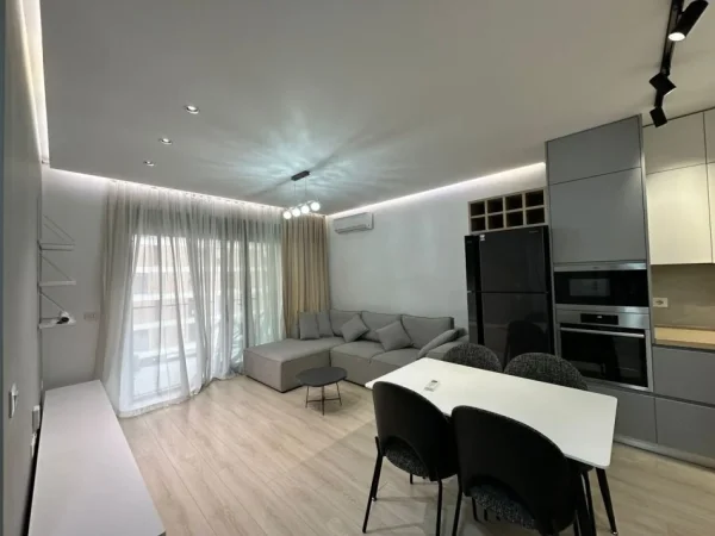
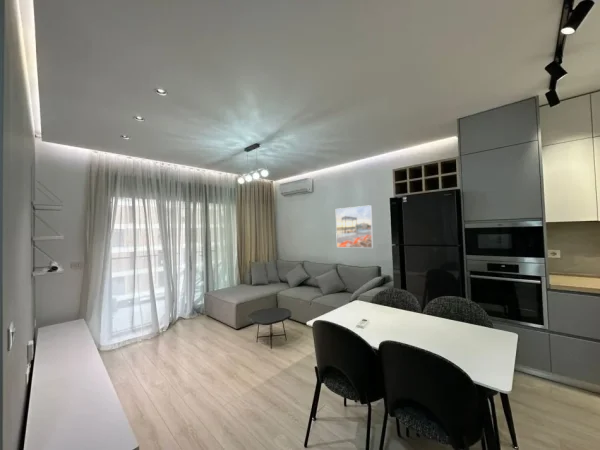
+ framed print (353, 227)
